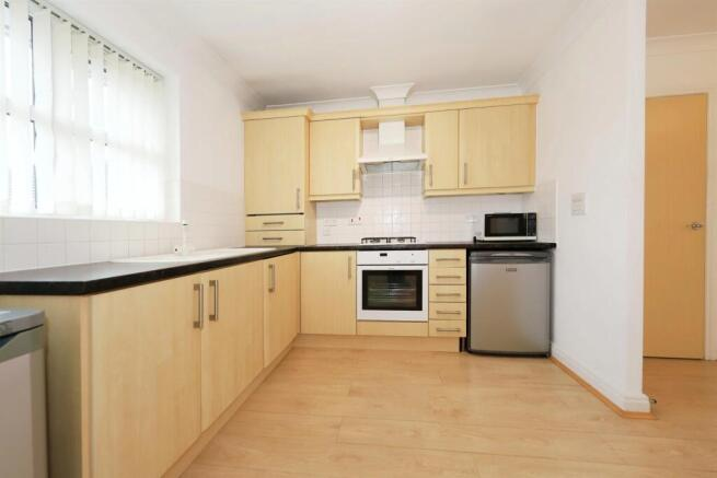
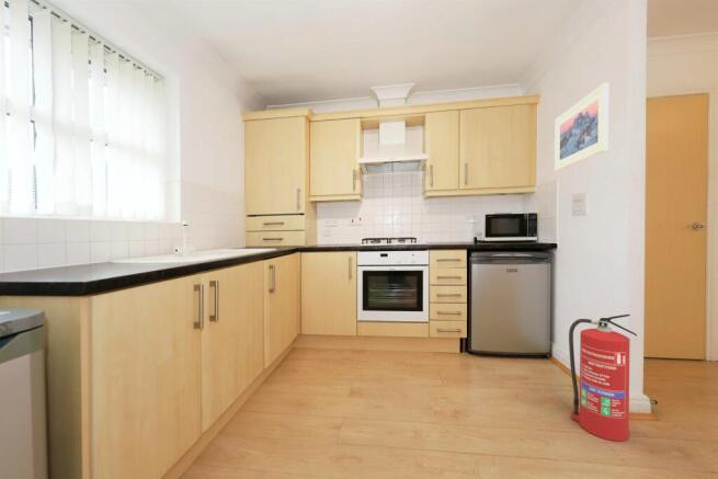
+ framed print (578, 133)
+ fire extinguisher (602, 368)
